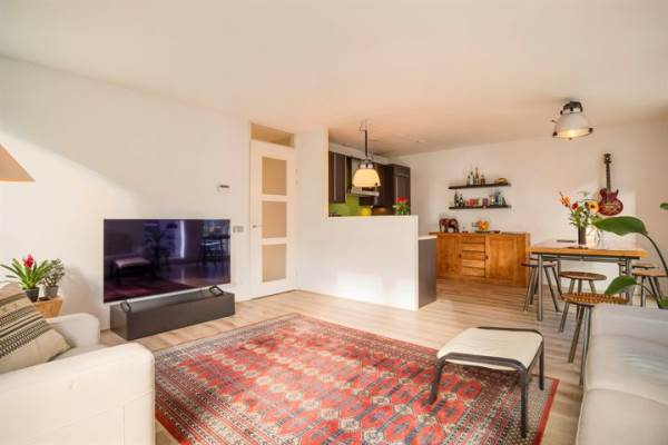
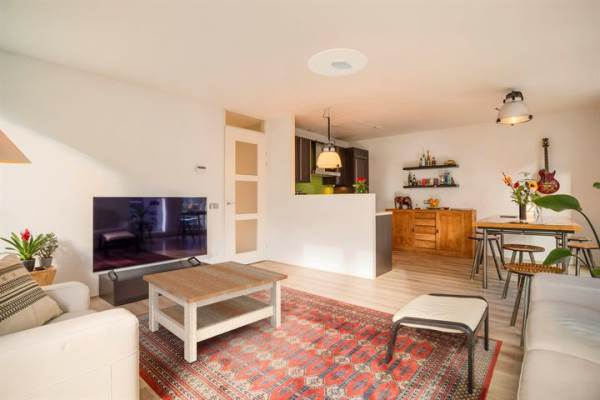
+ ceiling light (337, 61)
+ coffee table (215, 301)
